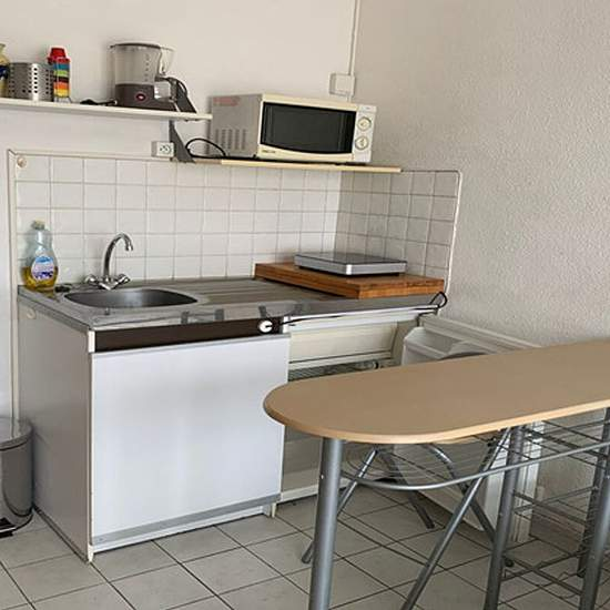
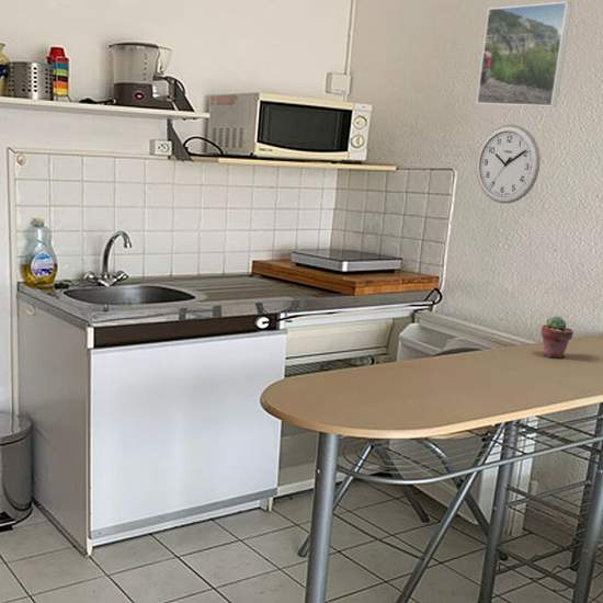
+ wall clock (505, 163)
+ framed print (521, 56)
+ potted succulent (556, 335)
